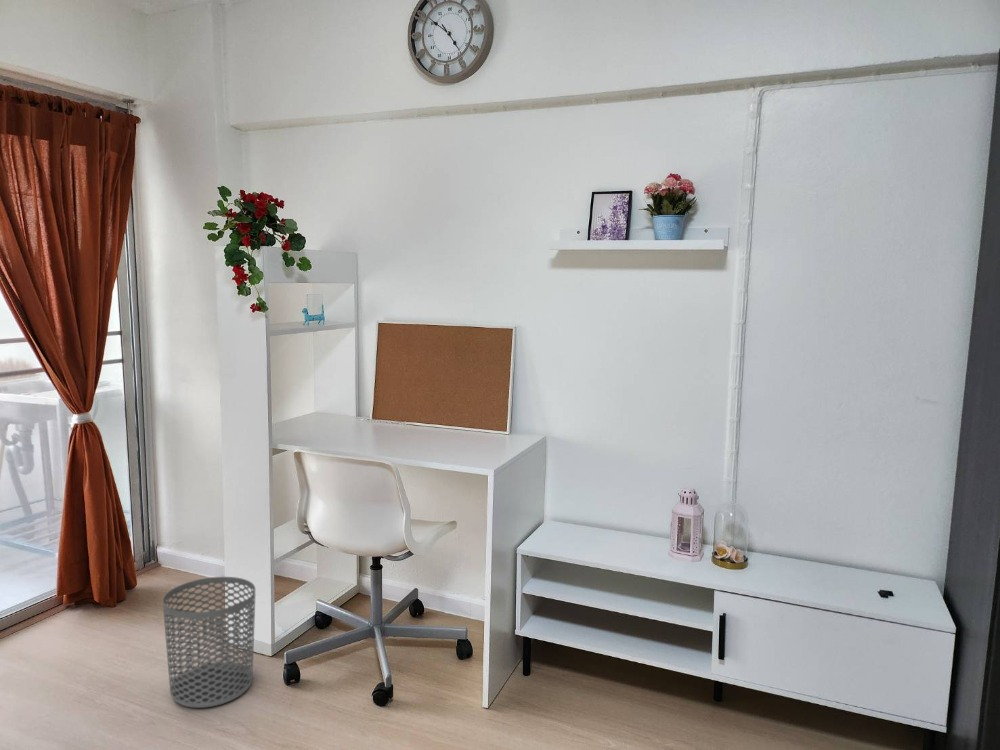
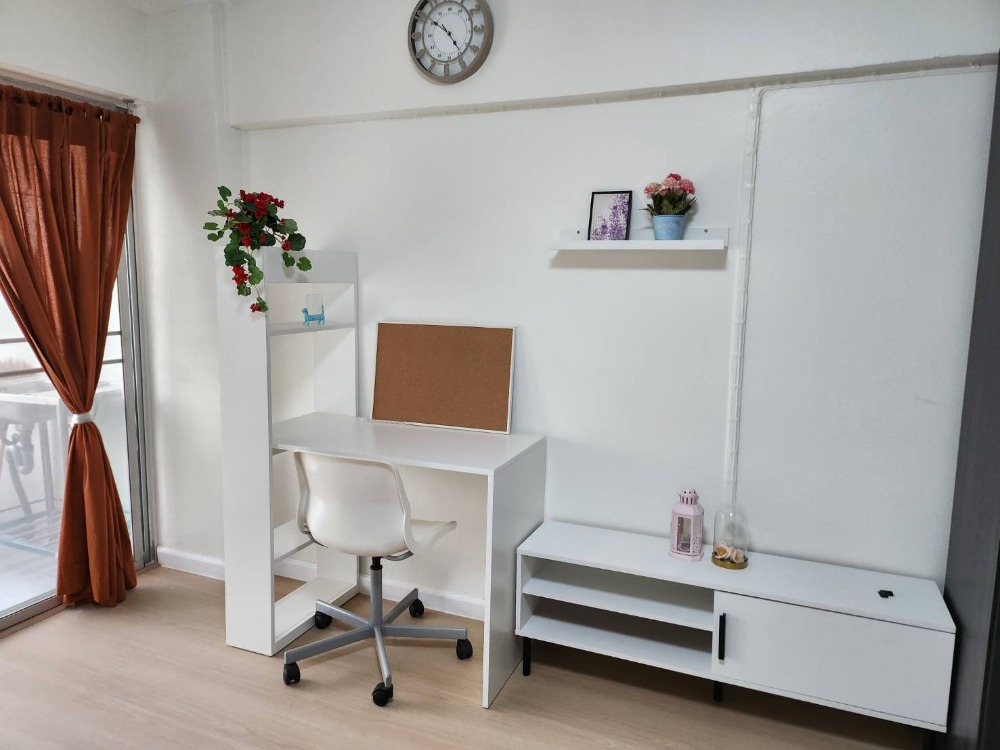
- waste bin (211, 640)
